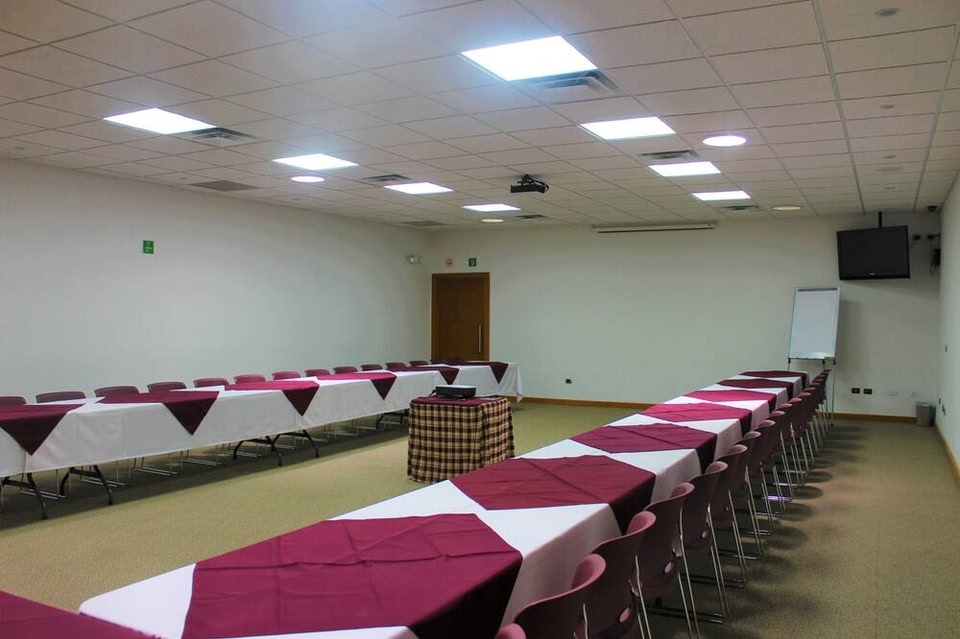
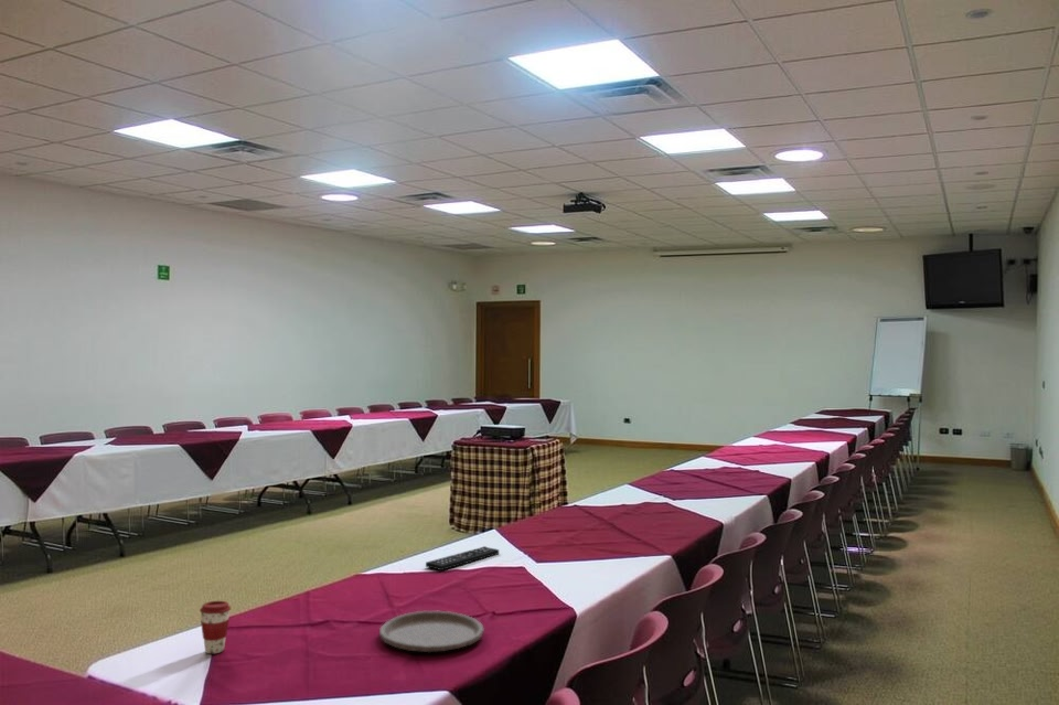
+ plate (431, 631)
+ remote control (463, 557)
+ coffee cup (214, 627)
